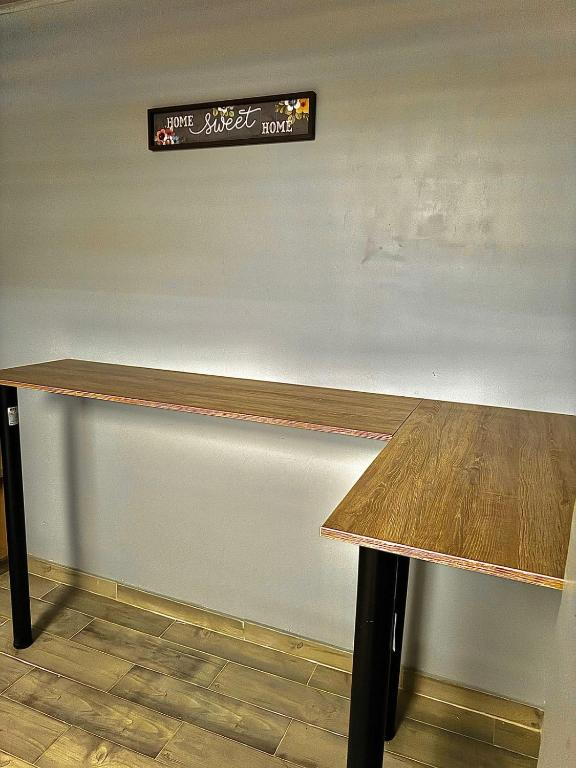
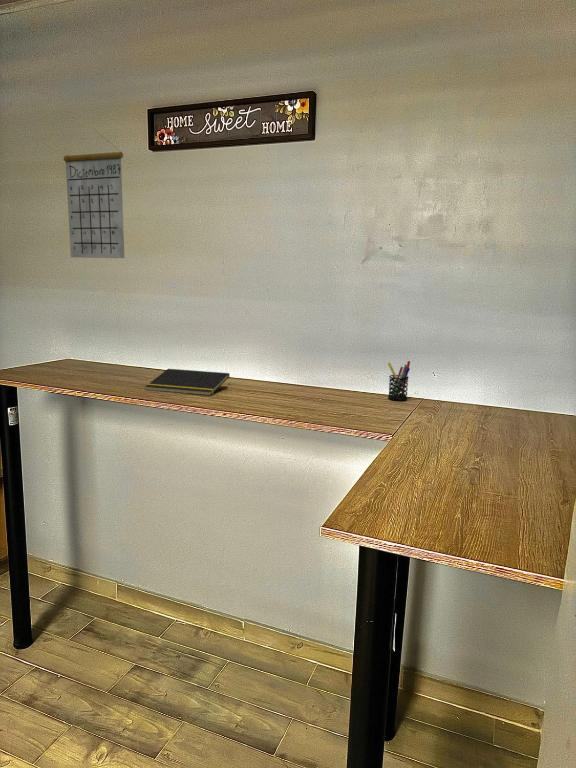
+ calendar (94, 194)
+ pen holder (400, 379)
+ notepad (188, 381)
